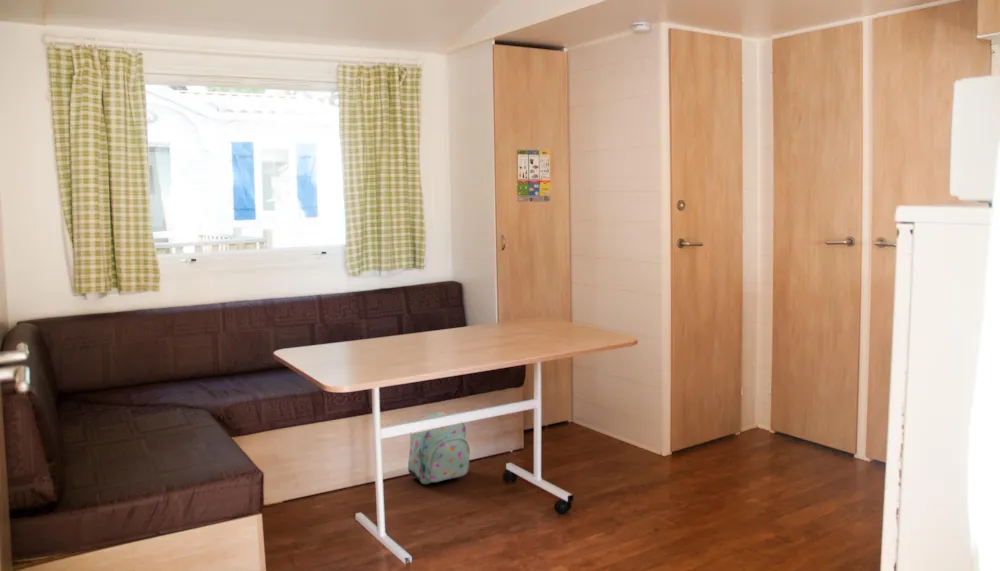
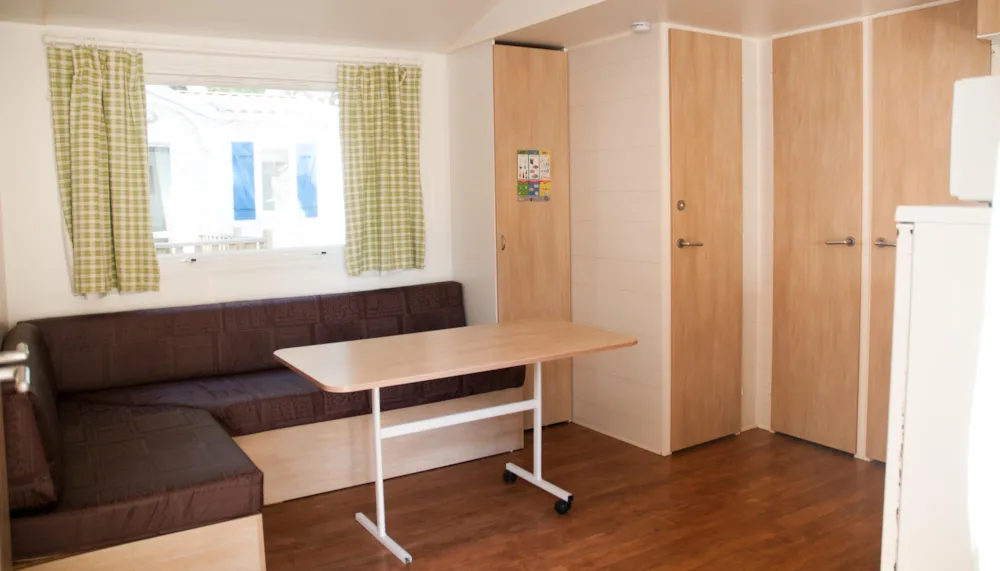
- backpack (439, 447)
